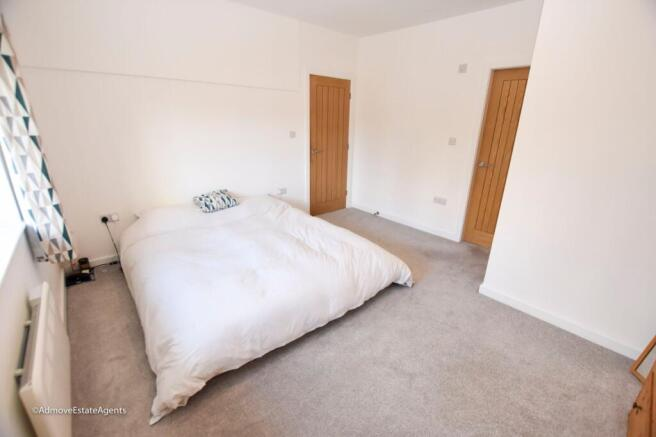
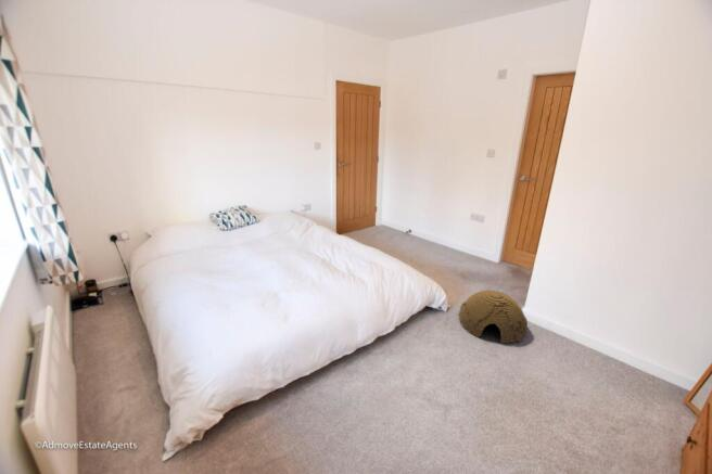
+ woven basket (493, 309)
